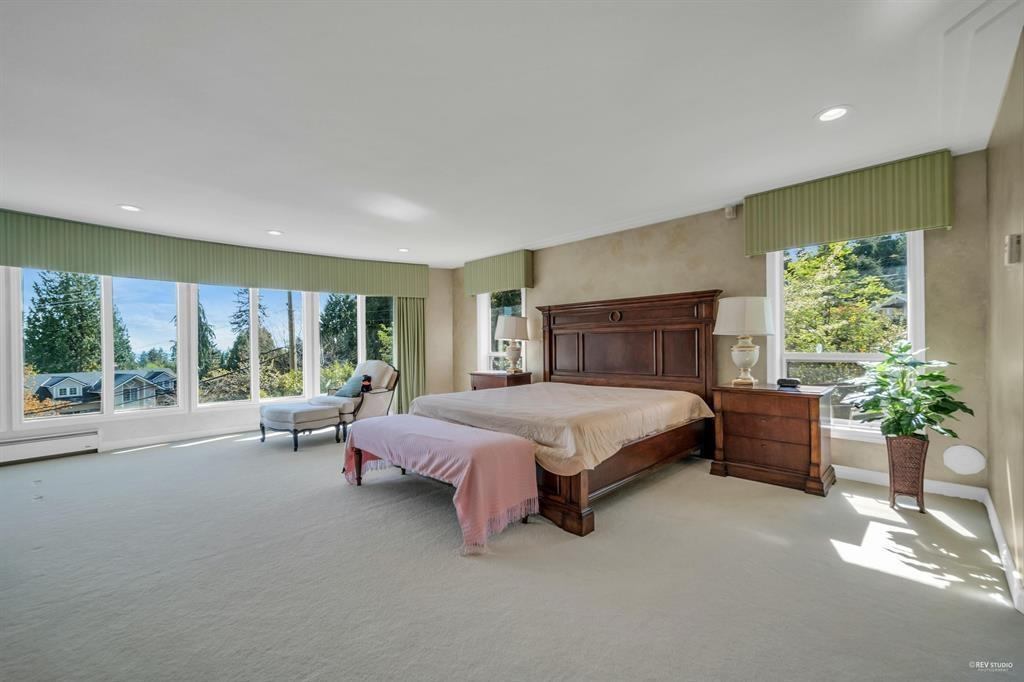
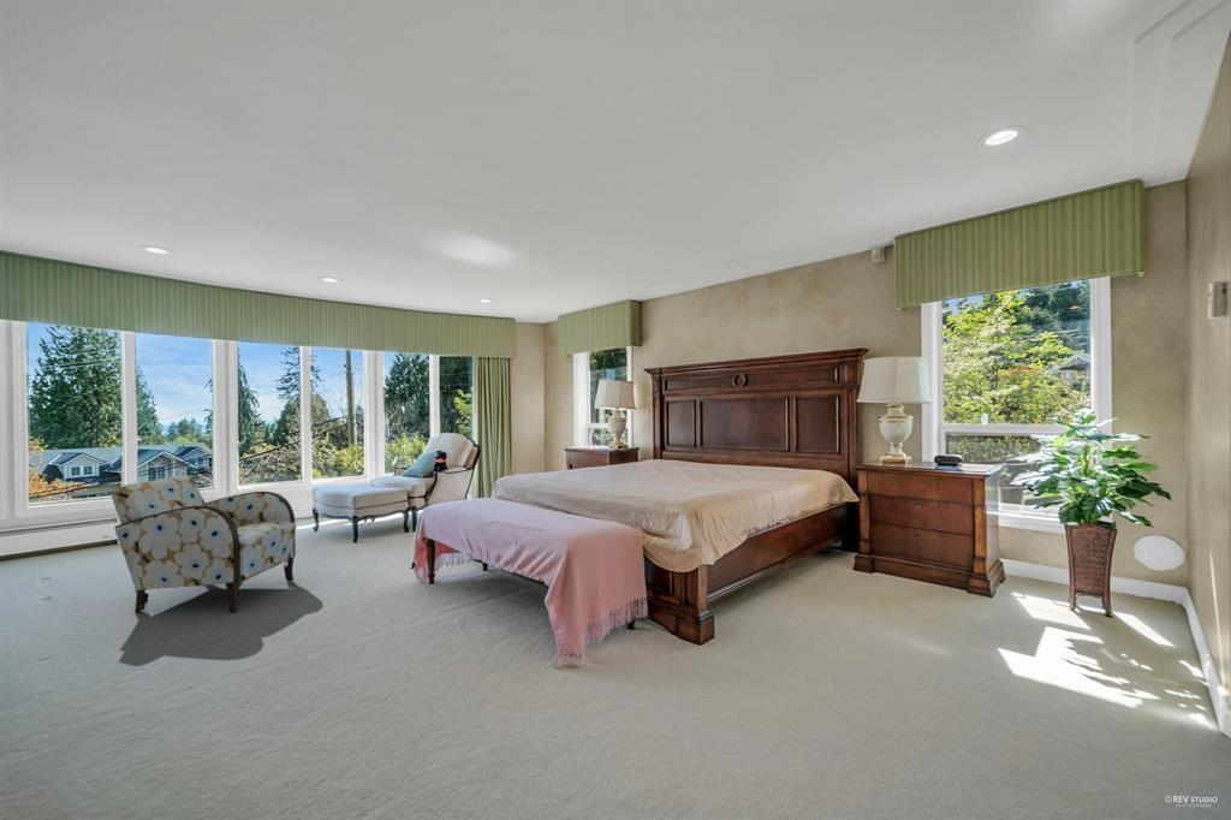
+ armchair (212, 536)
